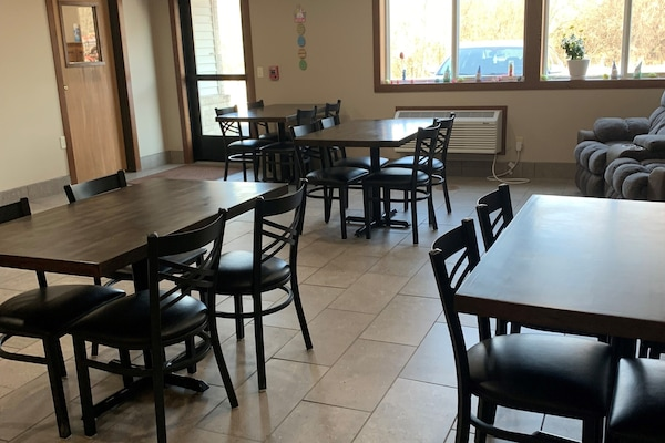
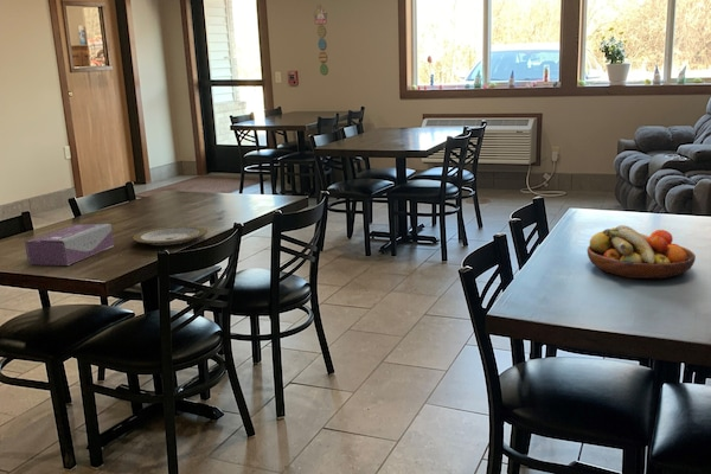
+ tissue box (71, 243)
+ fruit bowl (640, 246)
+ plate (171, 236)
